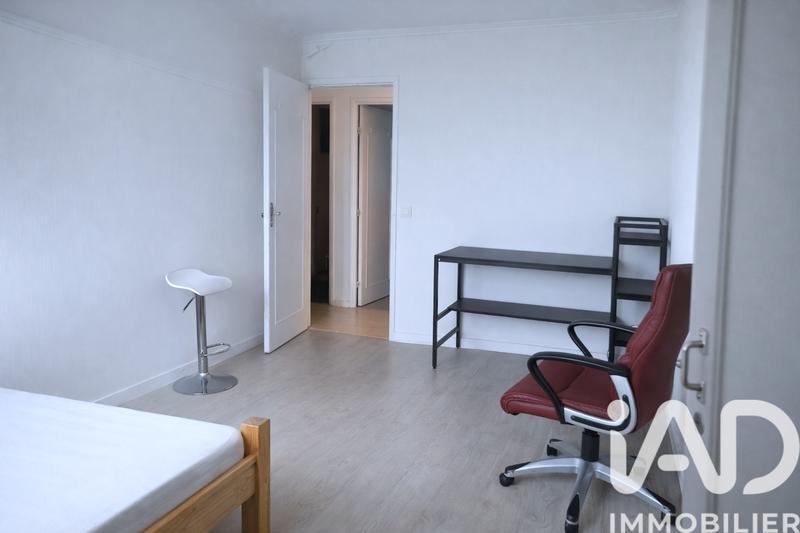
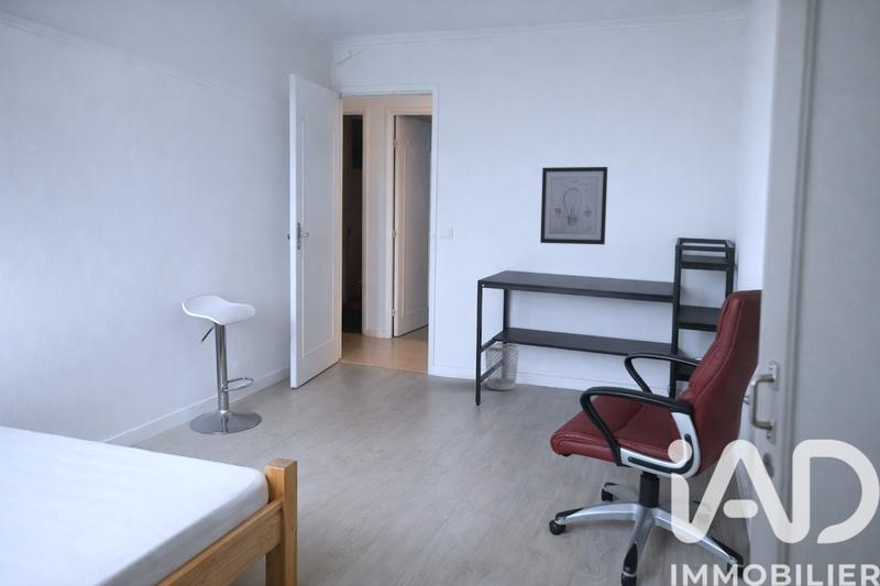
+ wastebasket (501, 366)
+ wall art (573, 206)
